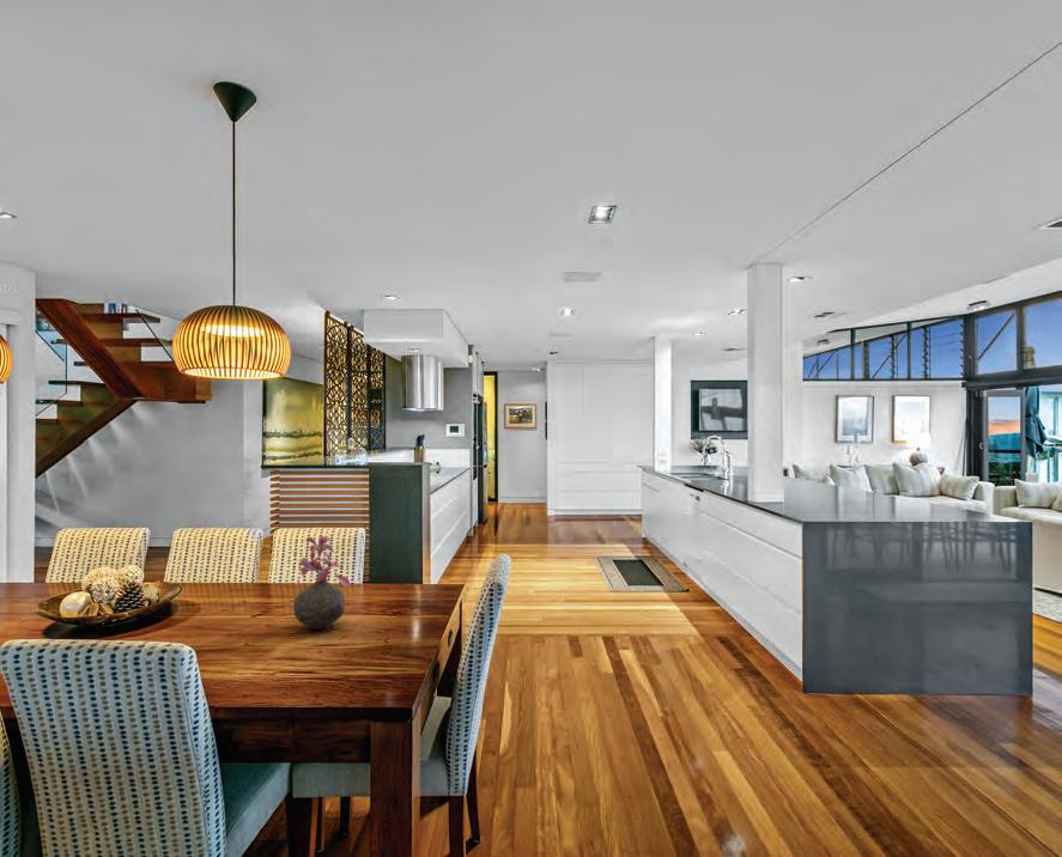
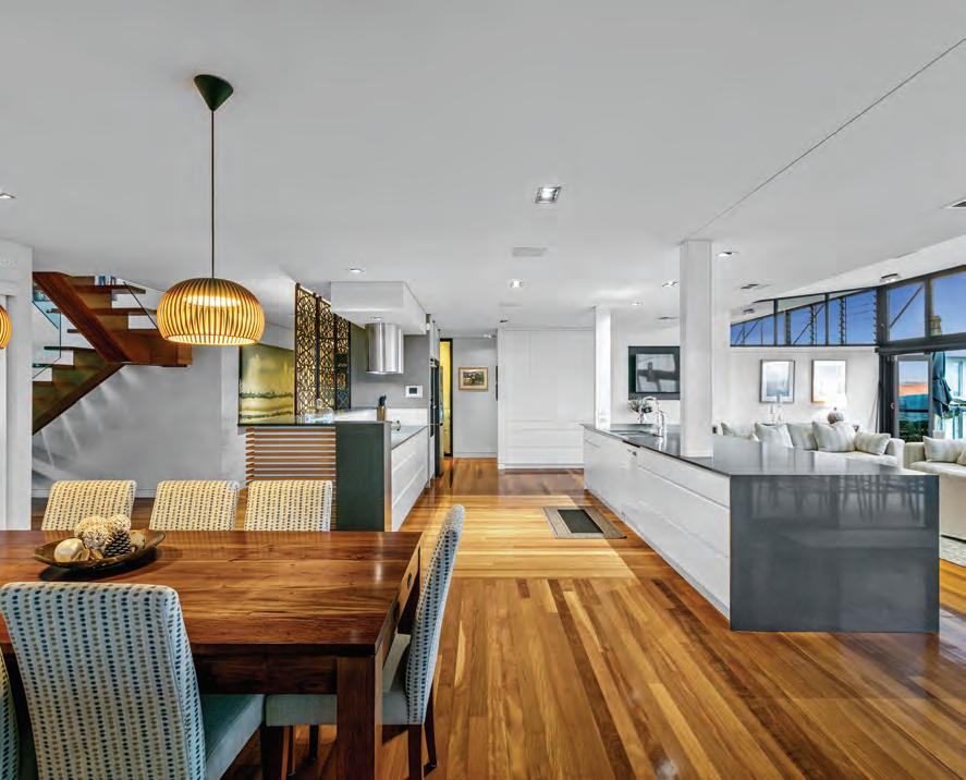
- vase (321, 581)
